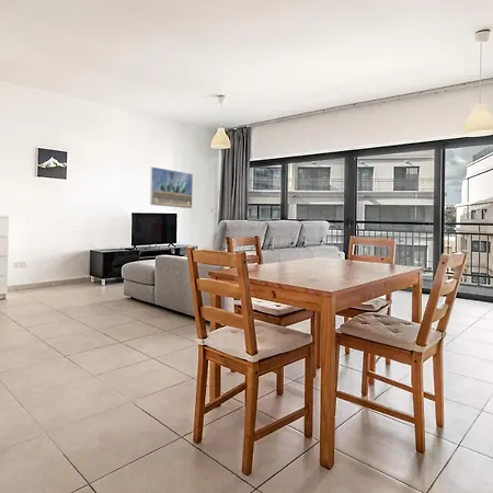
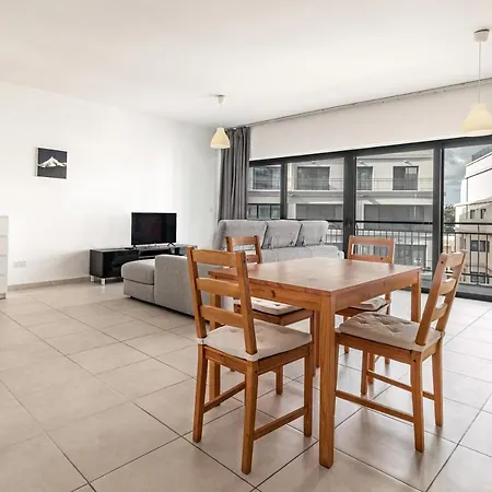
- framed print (172, 188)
